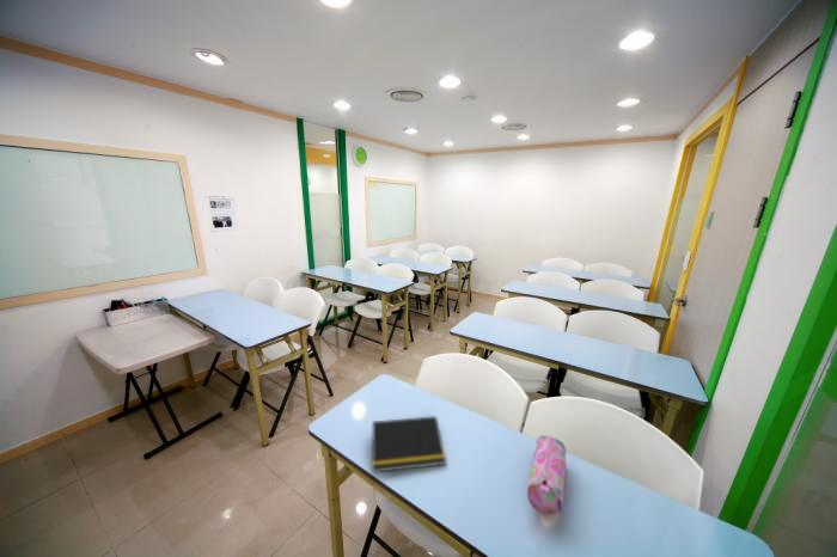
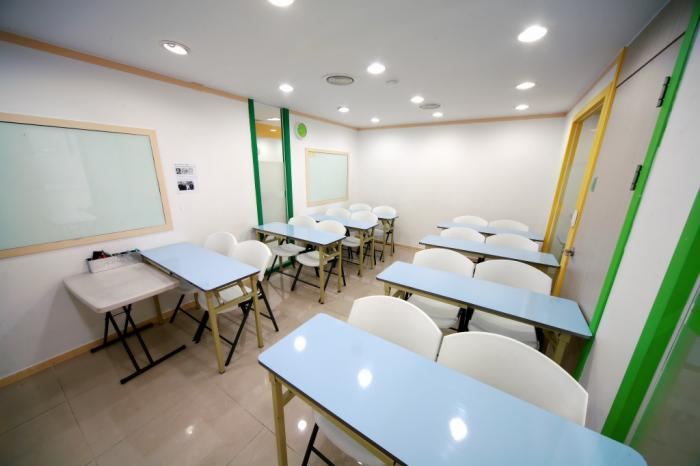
- pencil case (548, 470)
- notepad (407, 441)
